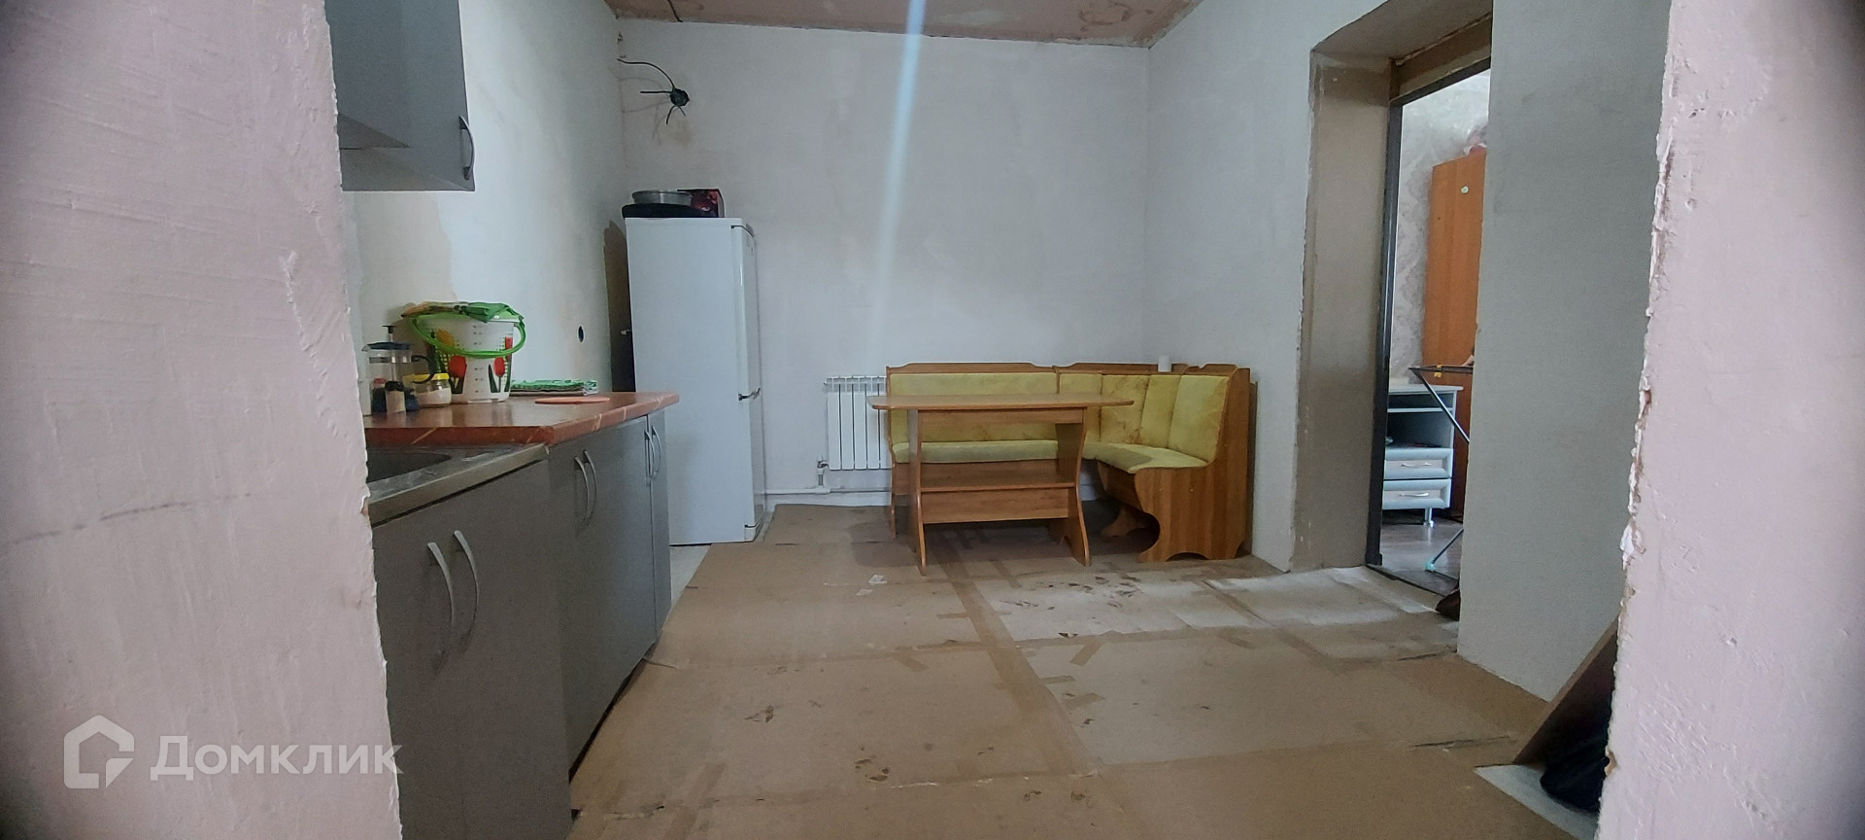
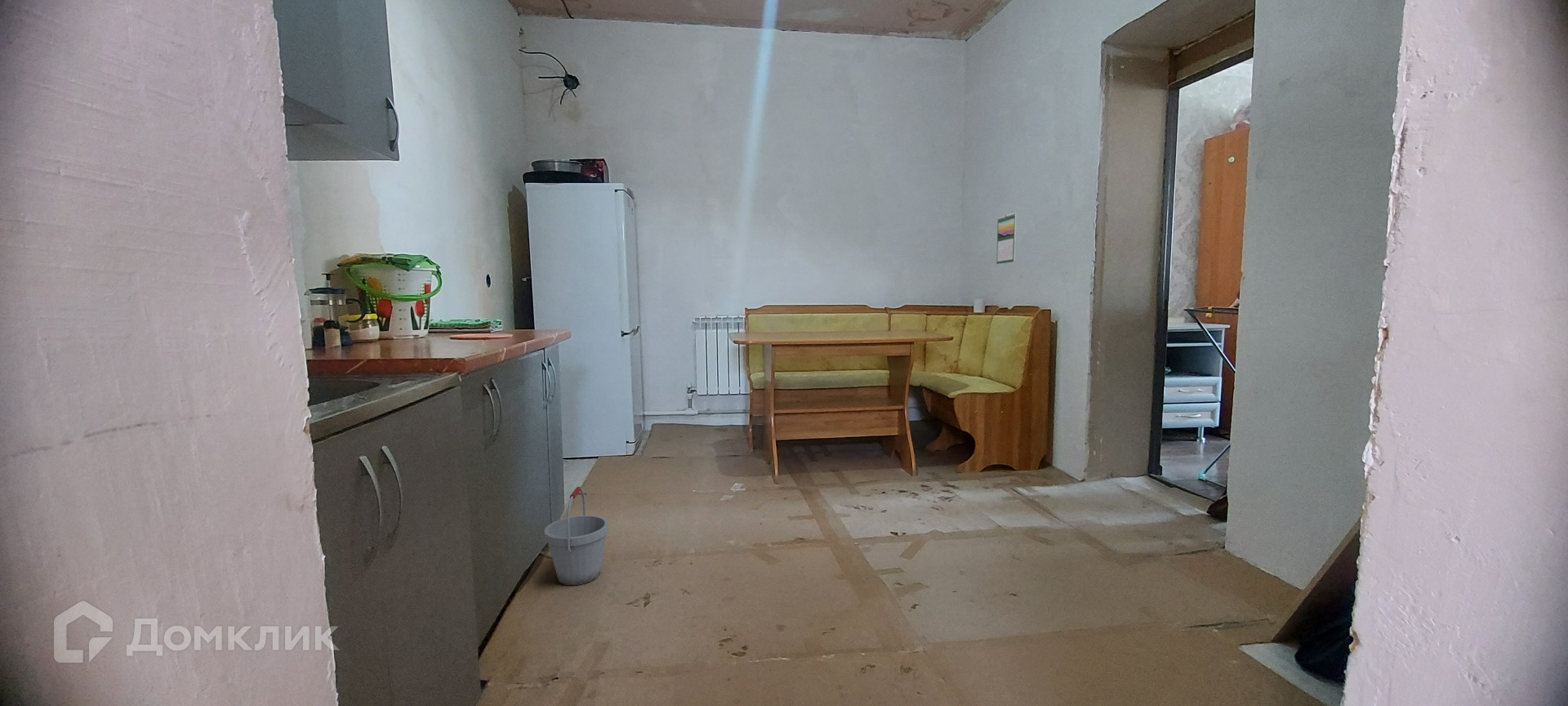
+ bucket (577, 533)
+ calendar (1005, 239)
